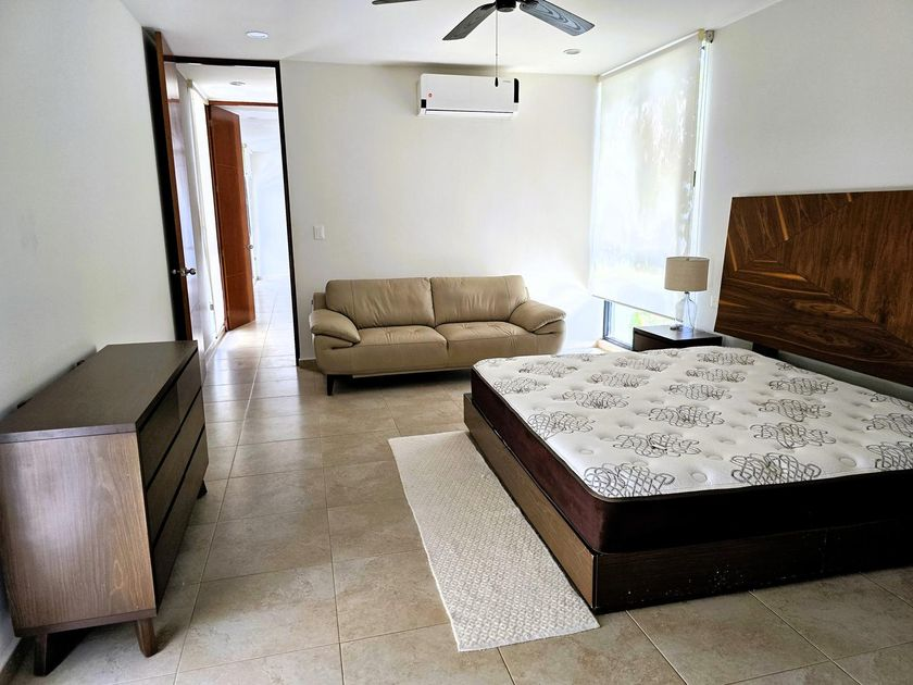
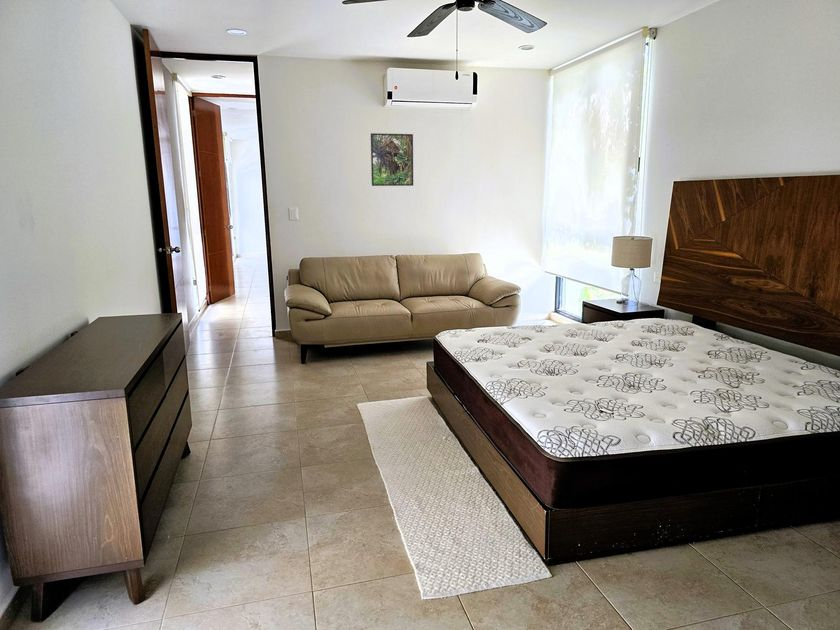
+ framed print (392, 160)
